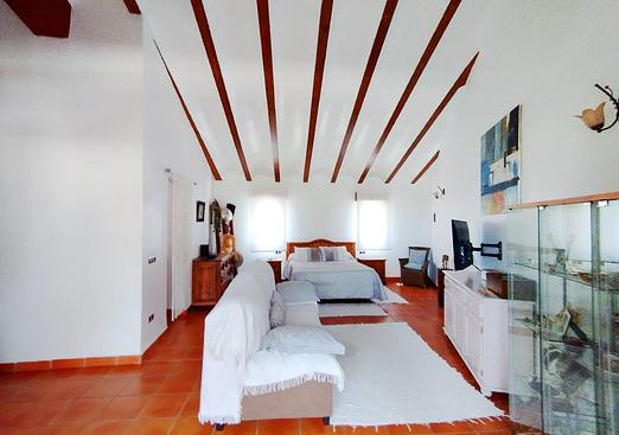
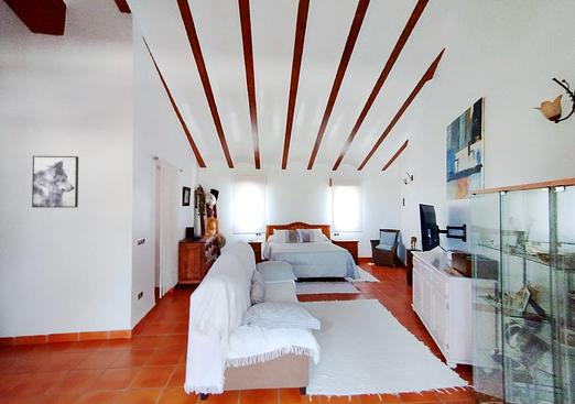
+ wall art (55, 182)
